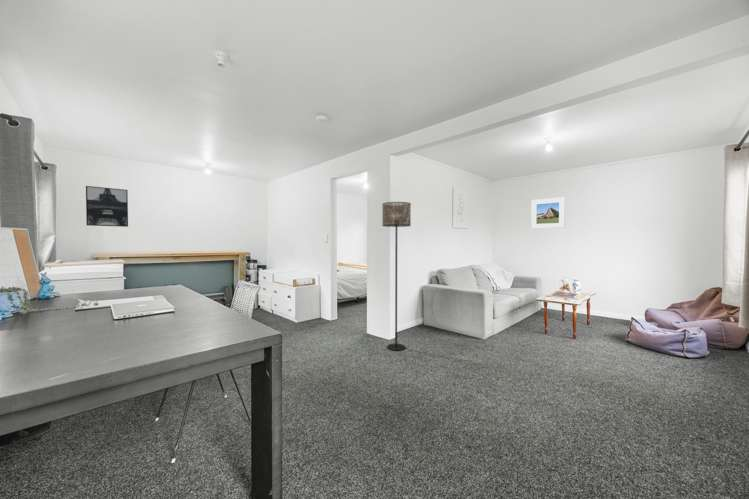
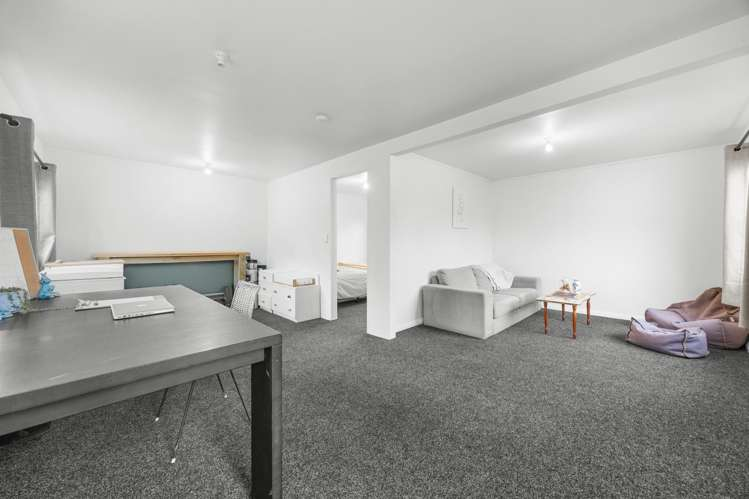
- wall art (107, 207)
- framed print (547, 213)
- floor lamp (396, 275)
